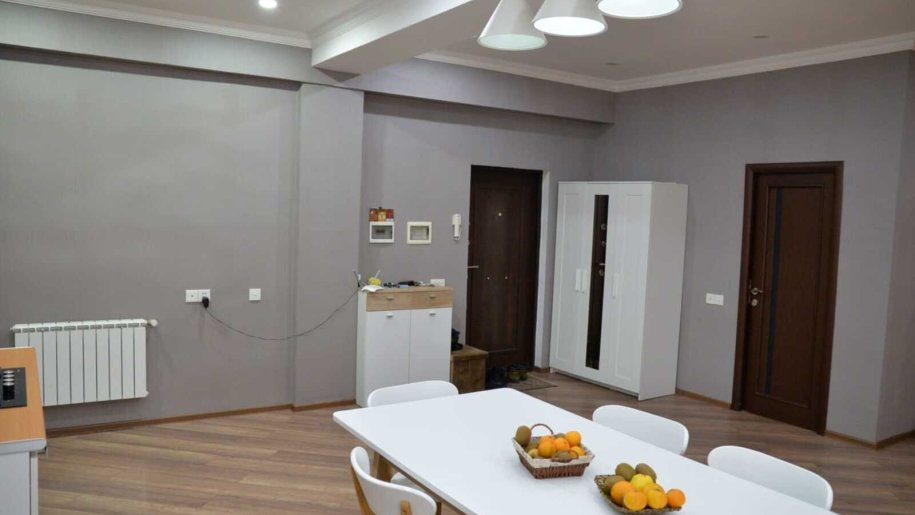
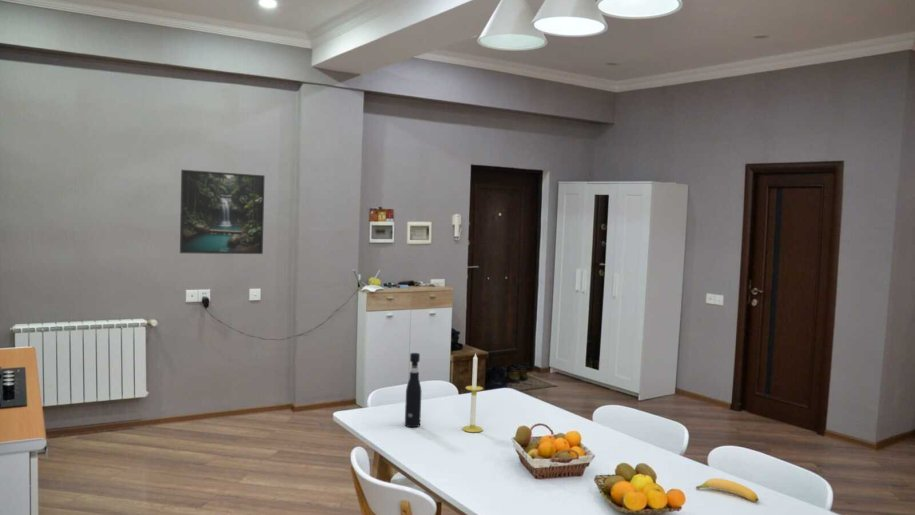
+ candle (474, 391)
+ pepper grinder (413, 389)
+ banana (728, 488)
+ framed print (223, 213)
